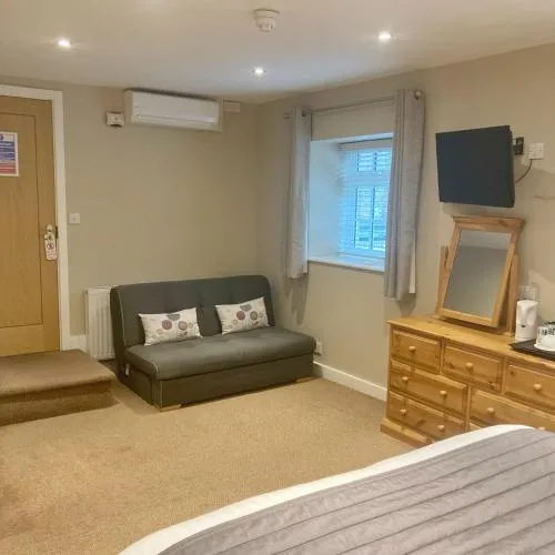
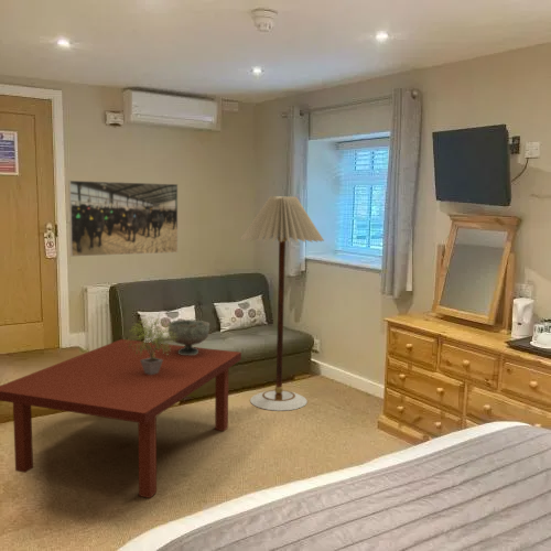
+ coffee table (131, 408)
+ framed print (126, 218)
+ floor lamp (280, 300)
+ decorative bowl (188, 337)
+ potted plant (151, 342)
